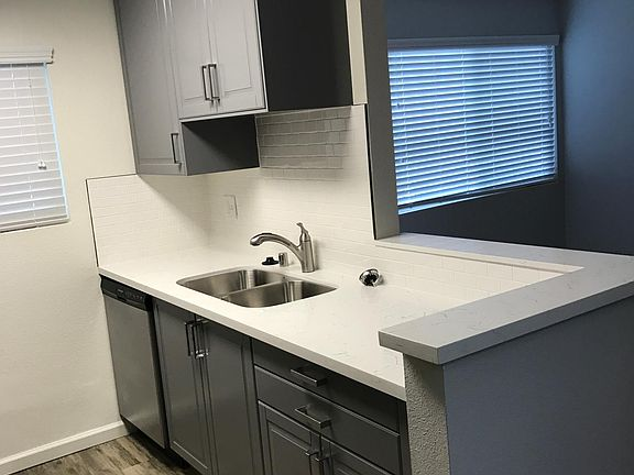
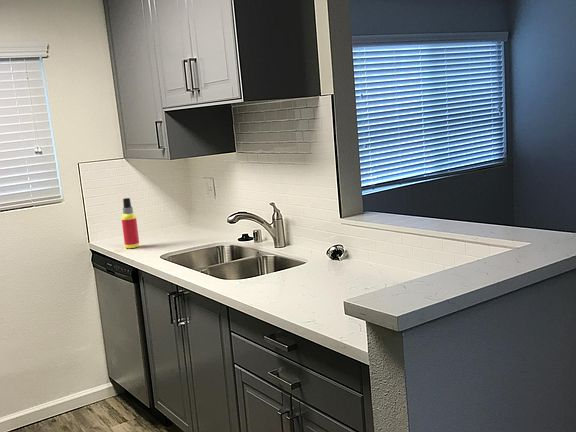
+ spray bottle (129, 222)
